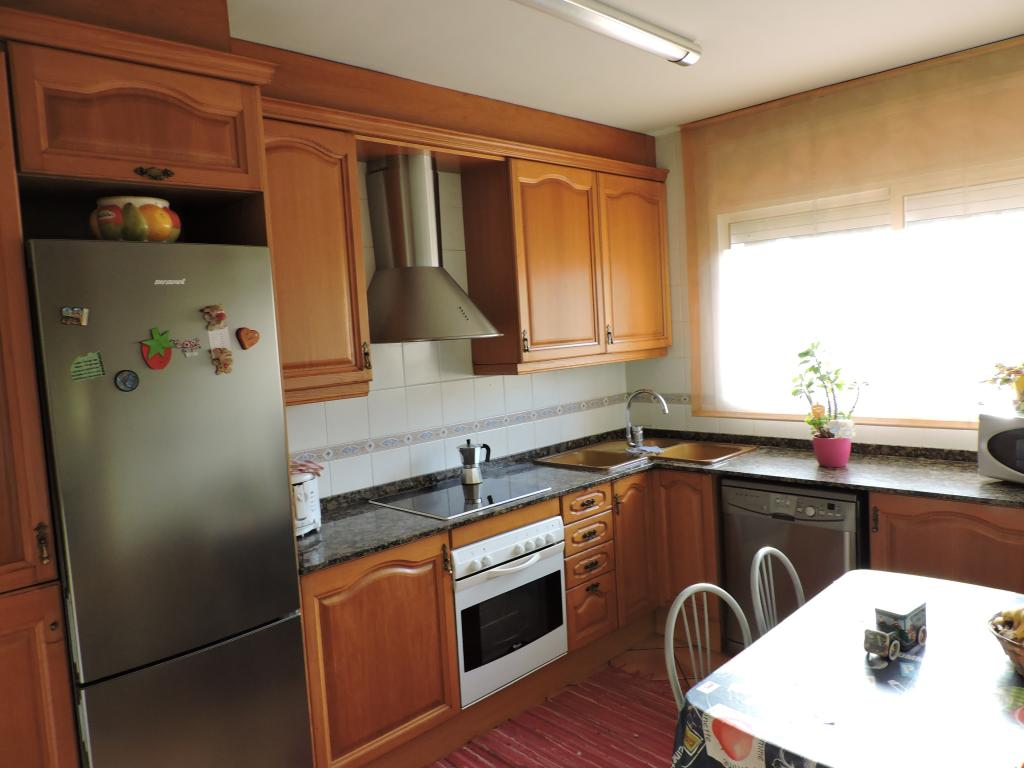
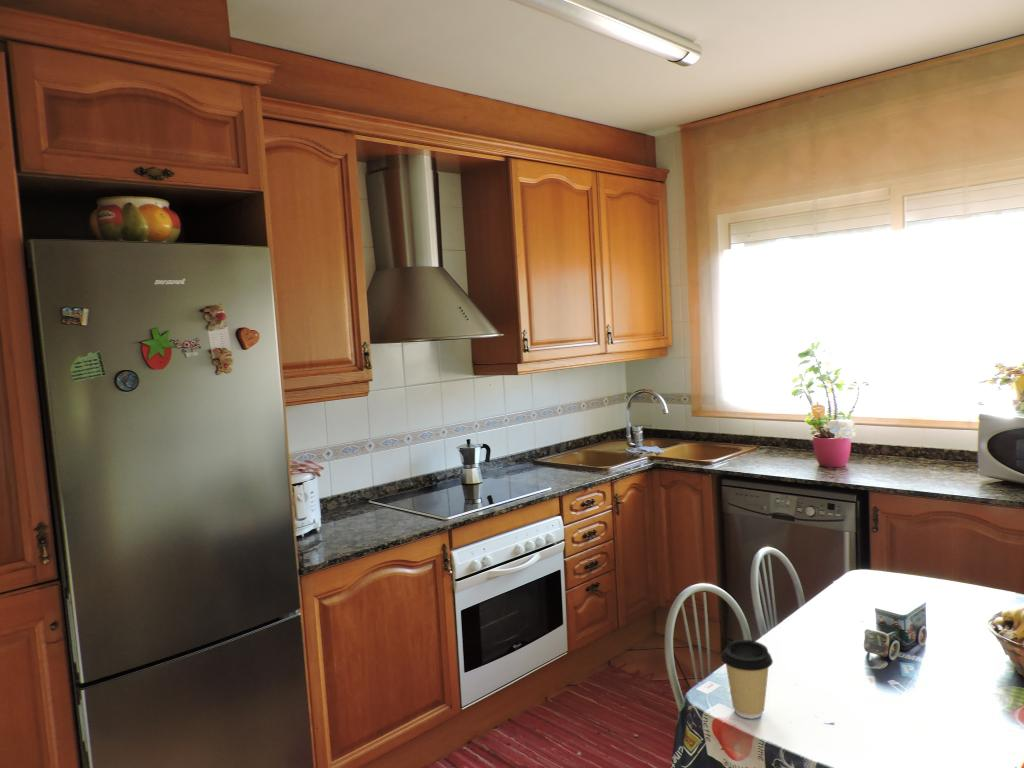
+ coffee cup (747, 680)
